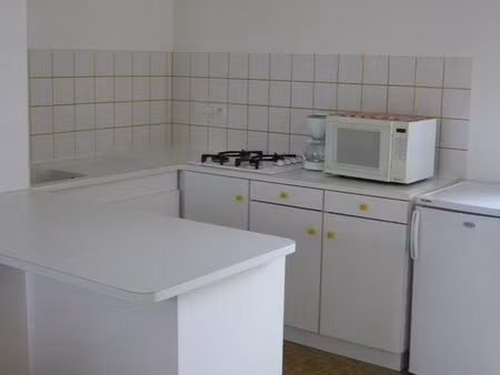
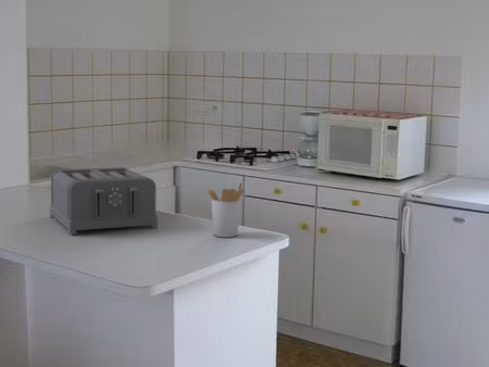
+ utensil holder (228, 210)
+ toaster (103, 198)
